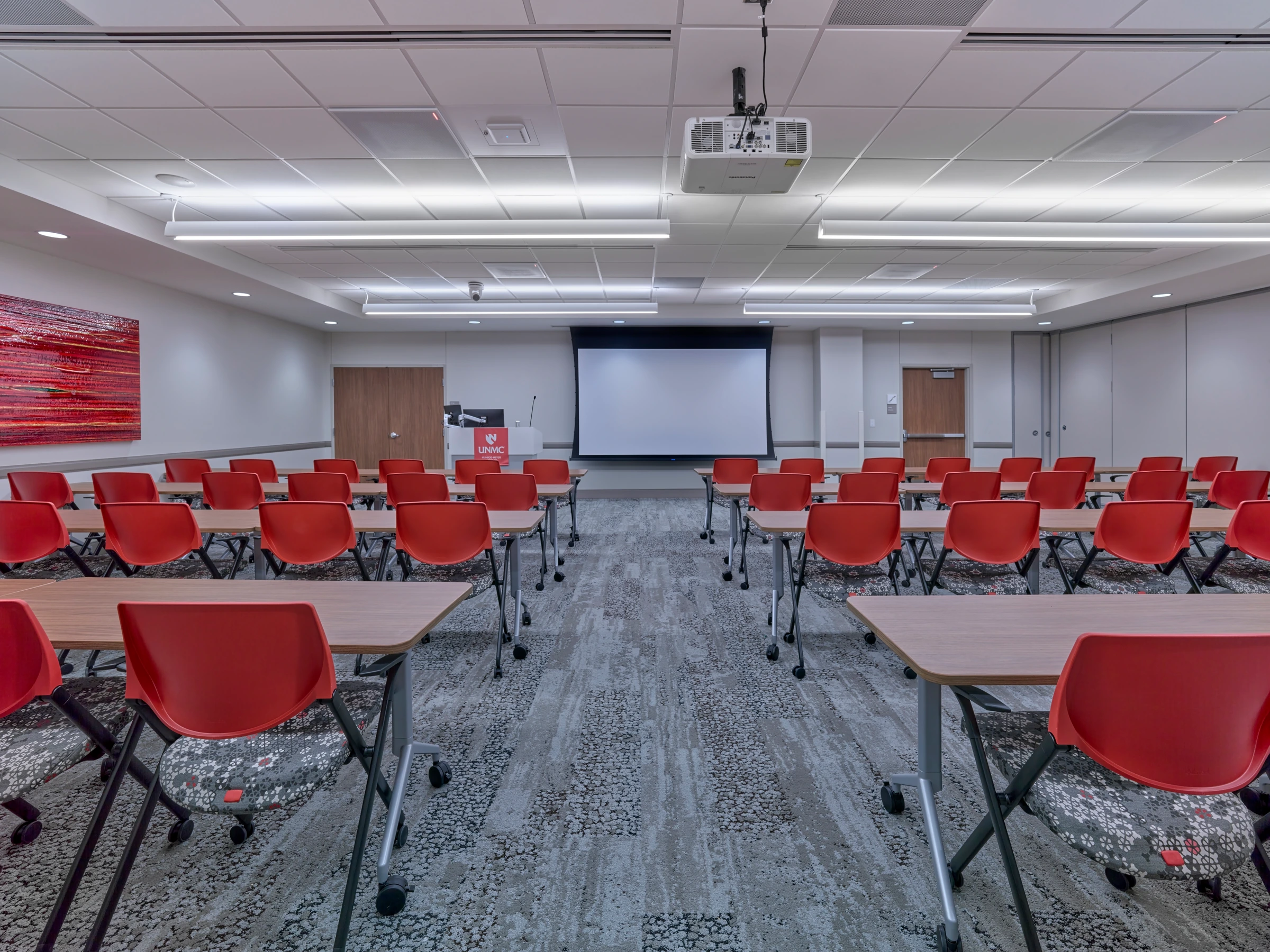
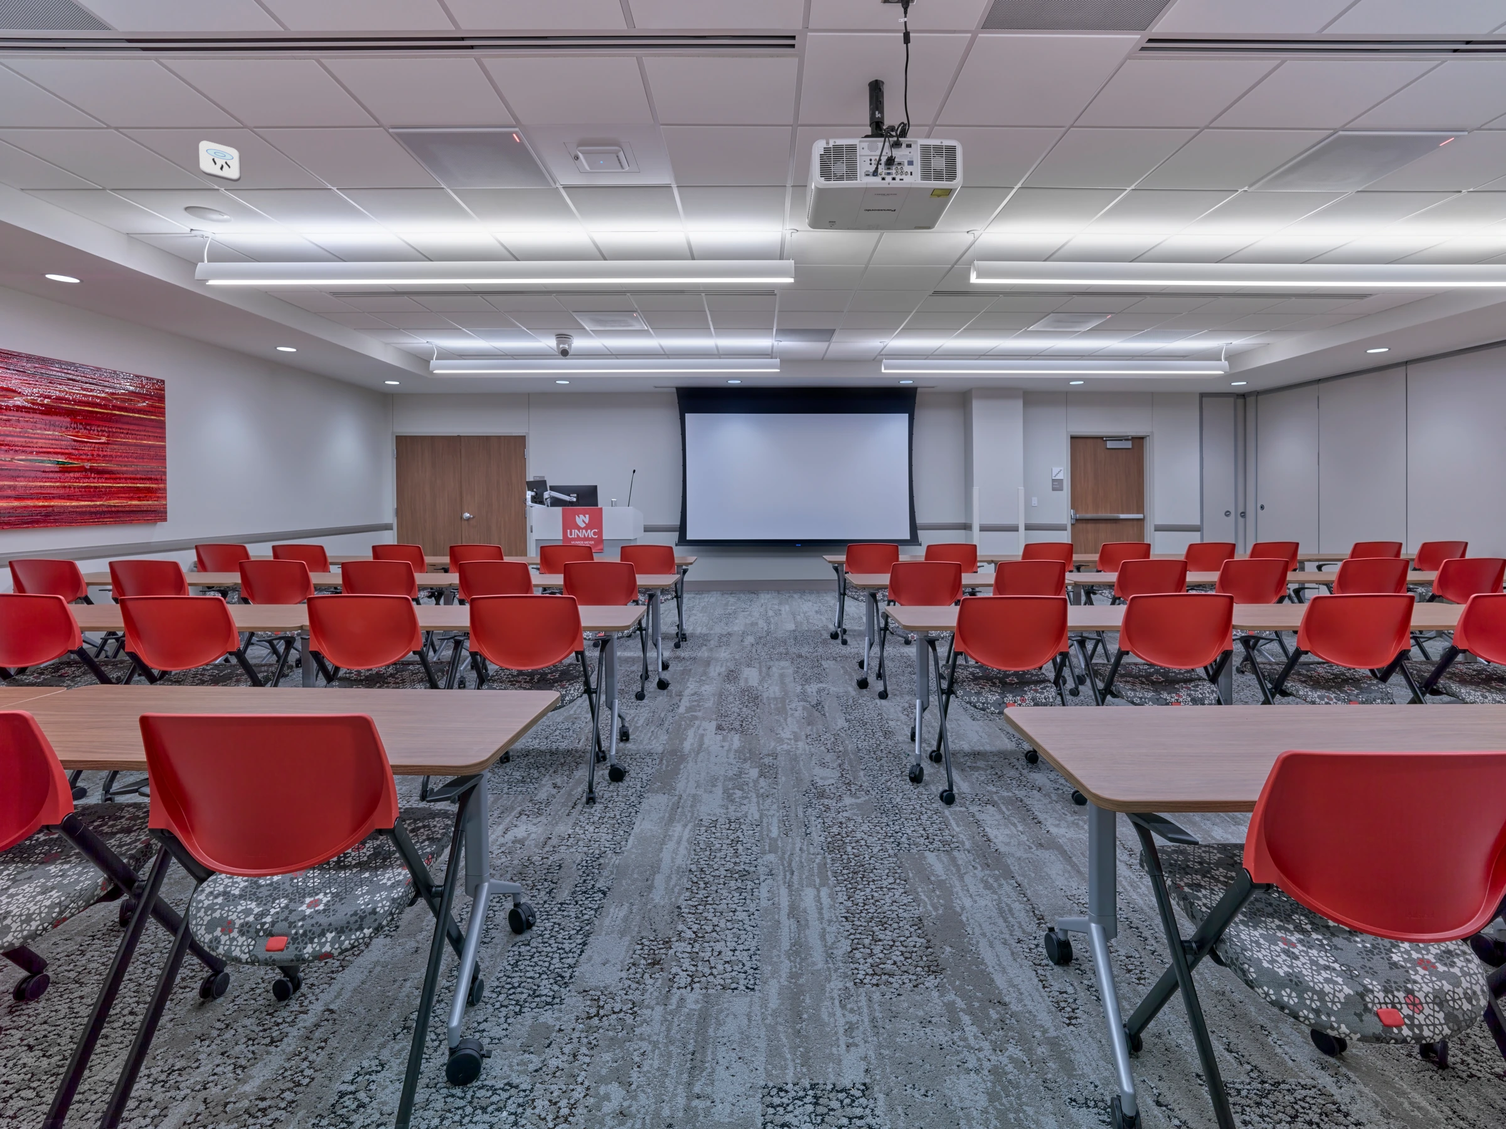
+ smoke detector (221, 161)
